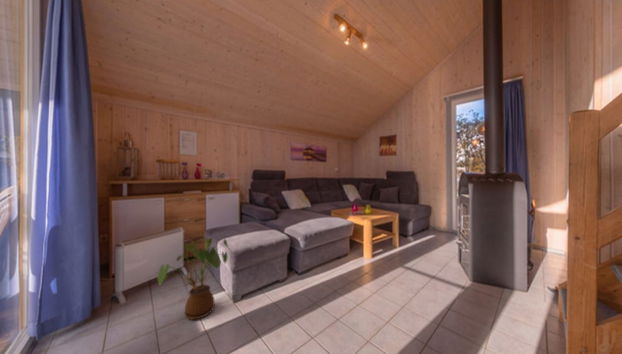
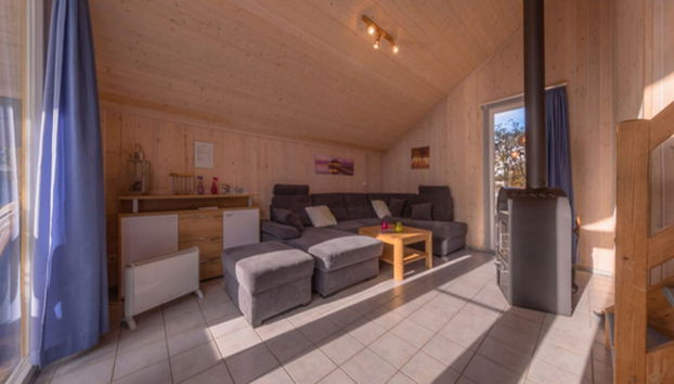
- house plant (196, 278)
